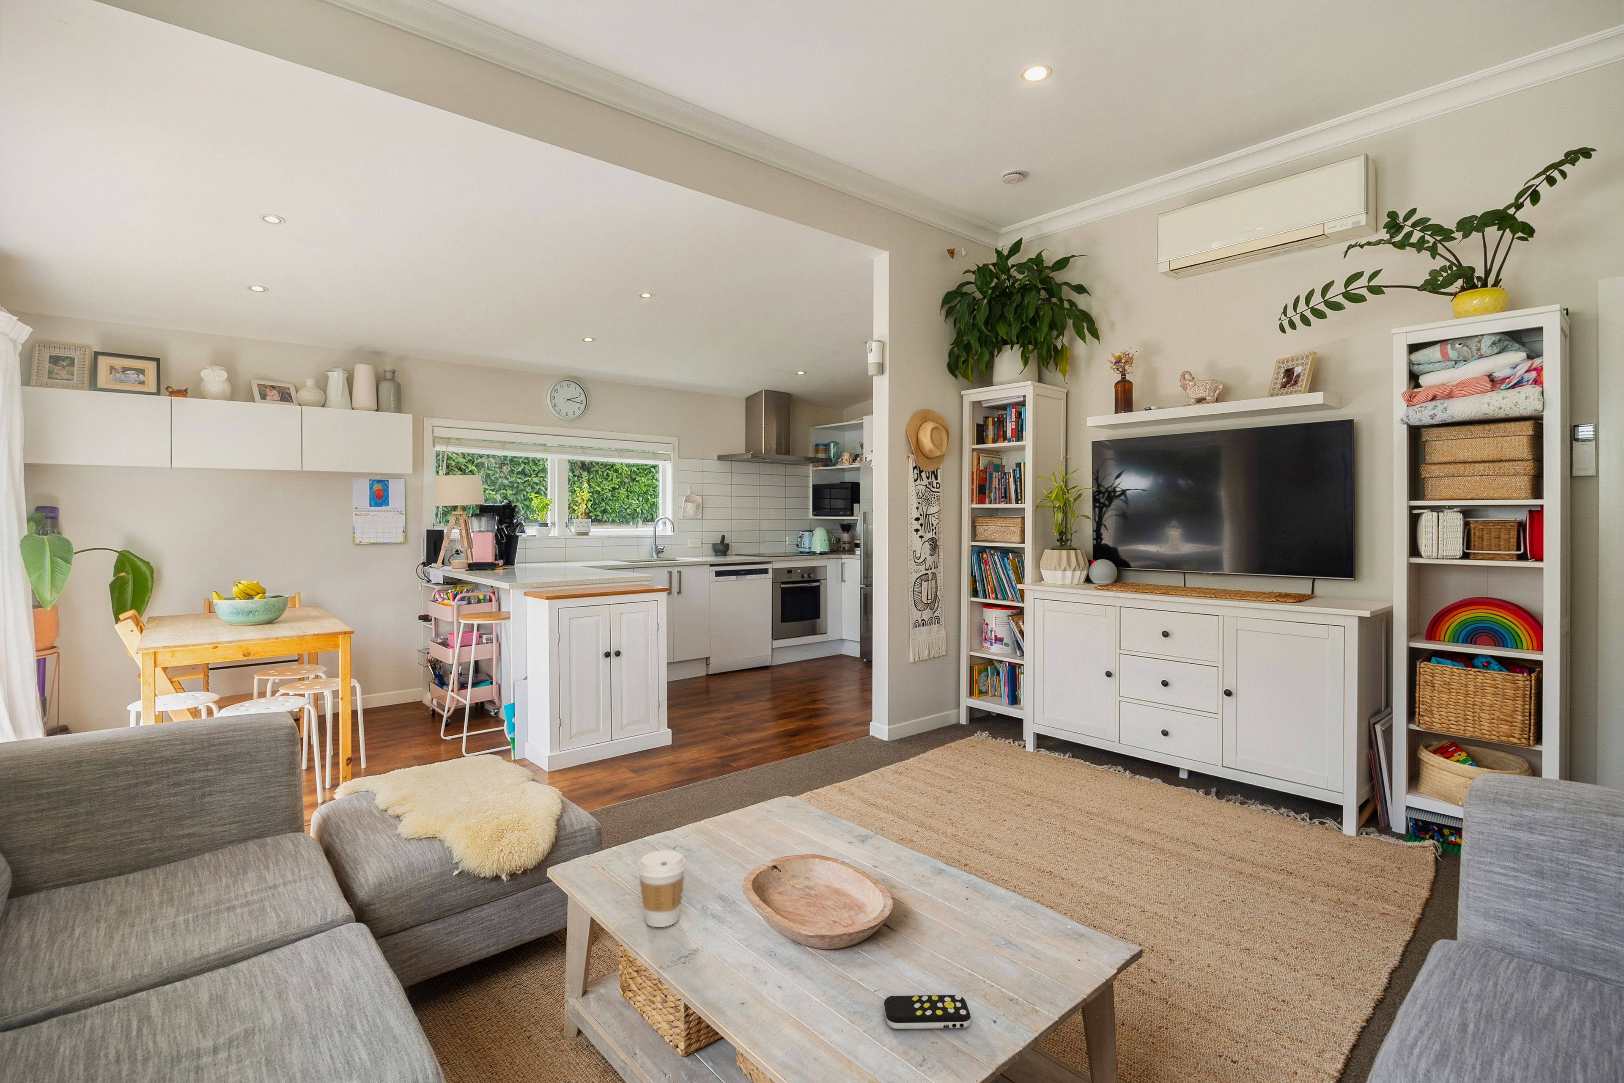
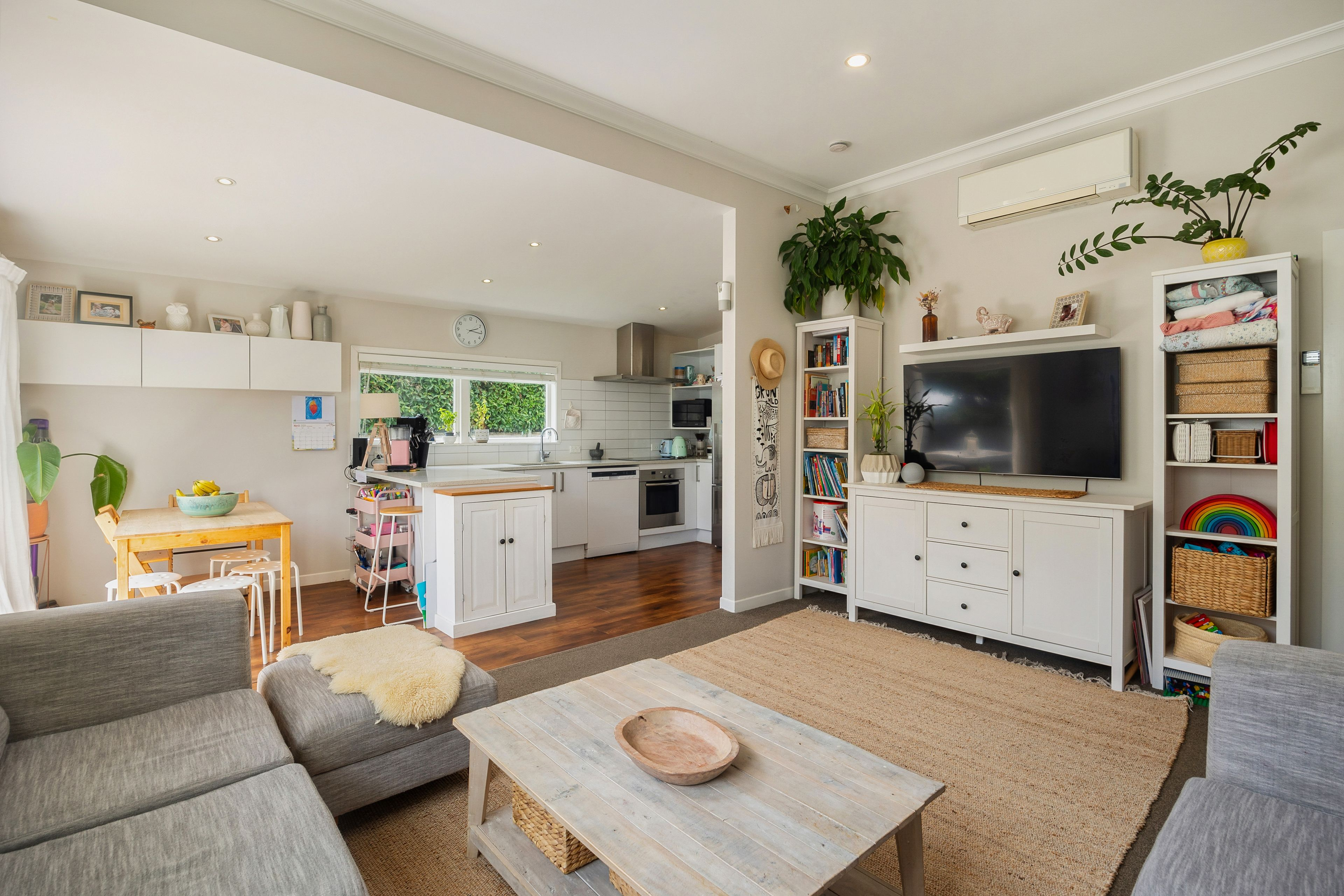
- remote control (927, 1010)
- coffee cup (662, 887)
